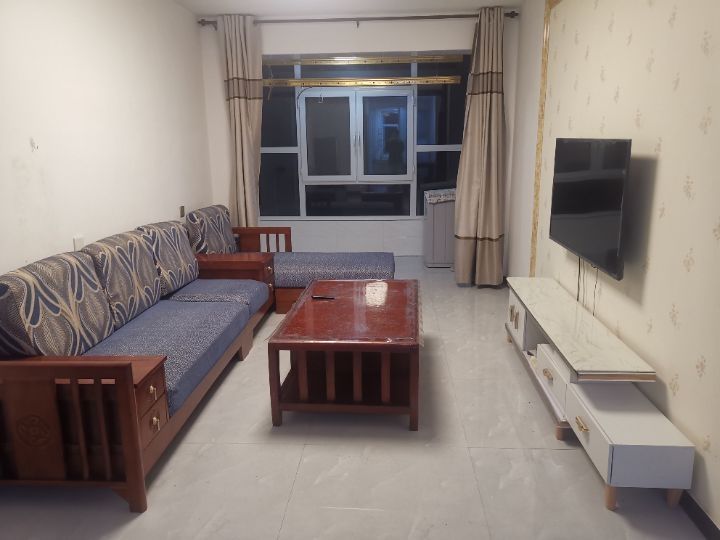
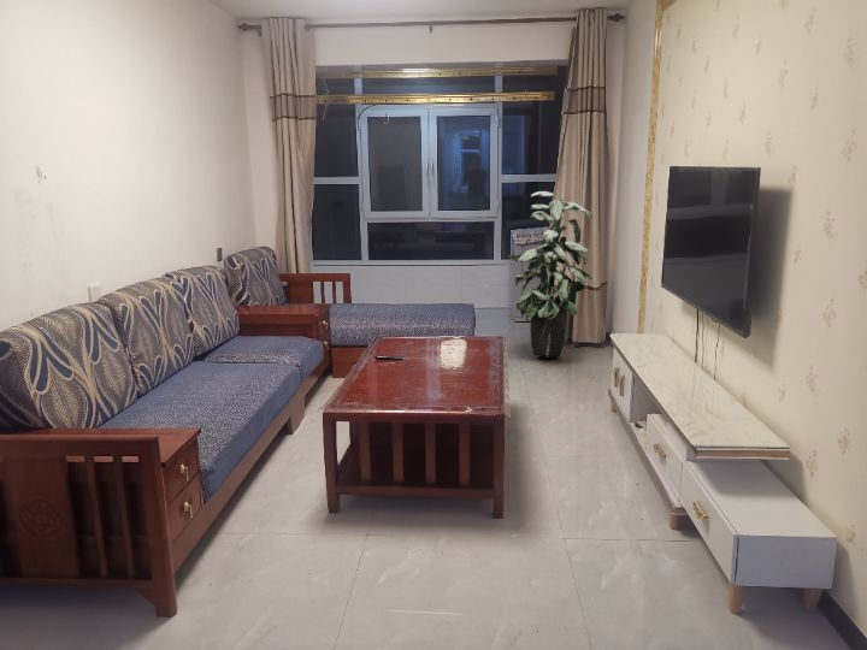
+ indoor plant (549, 276)
